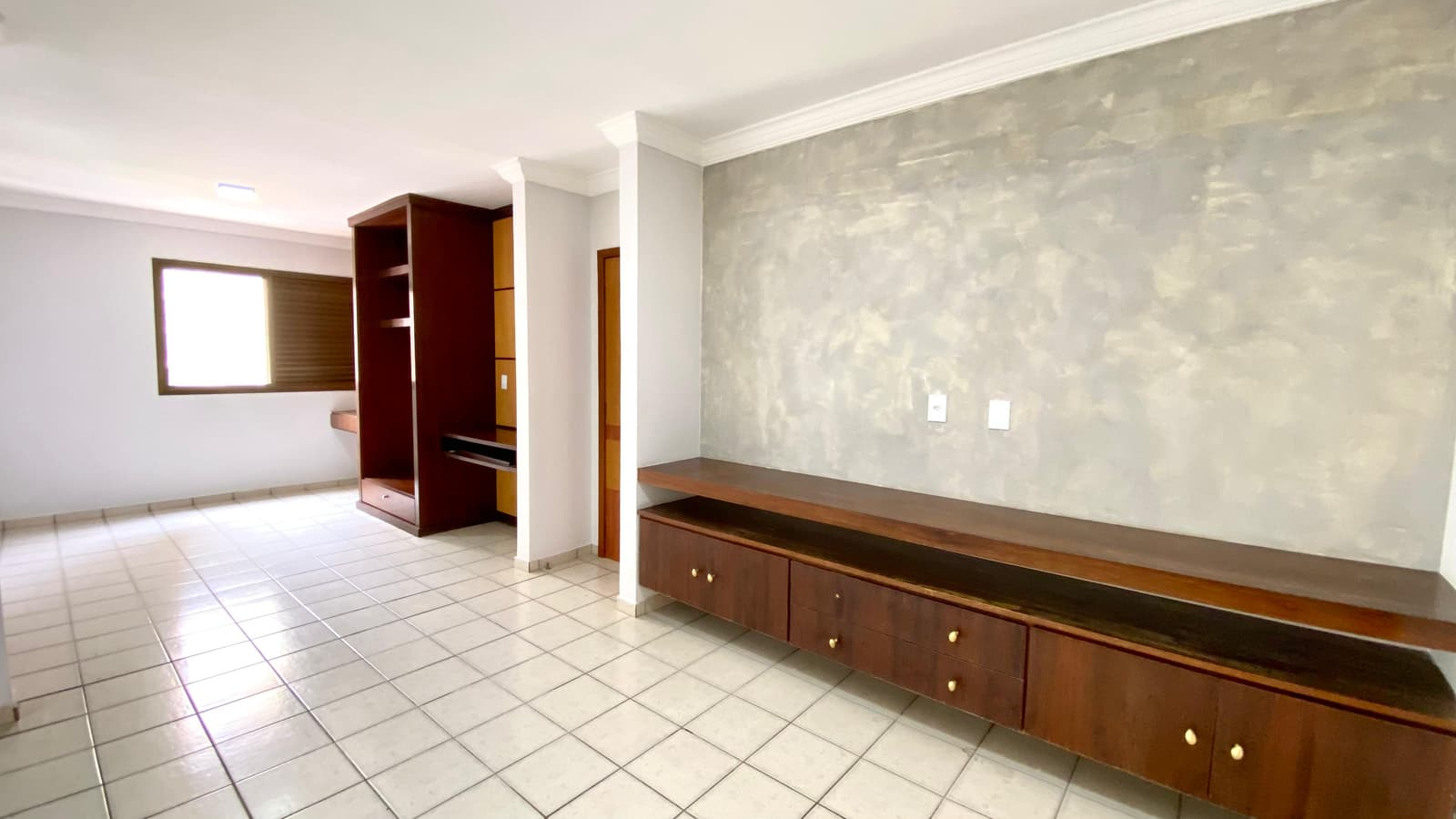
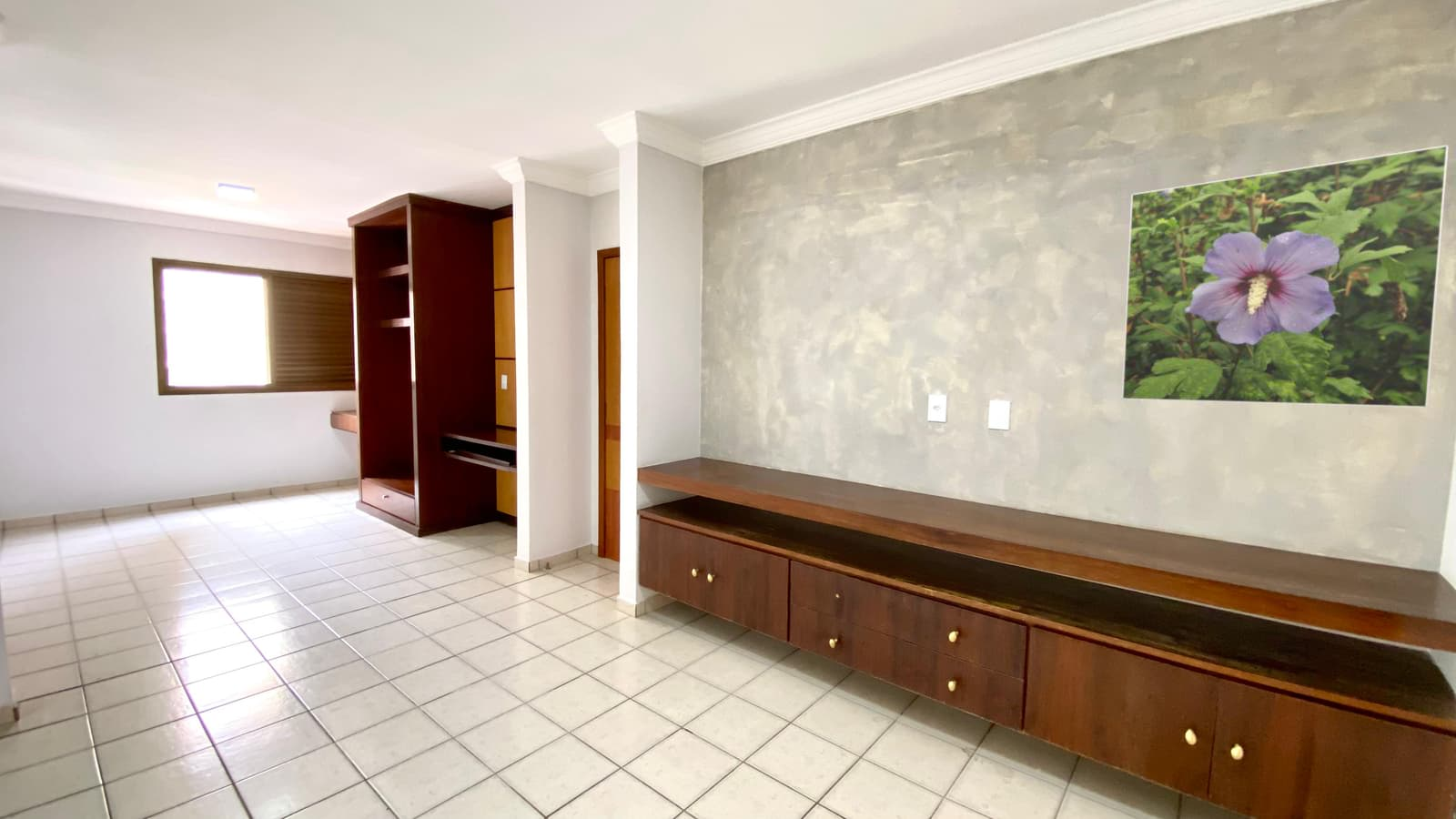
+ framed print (1262, 289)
